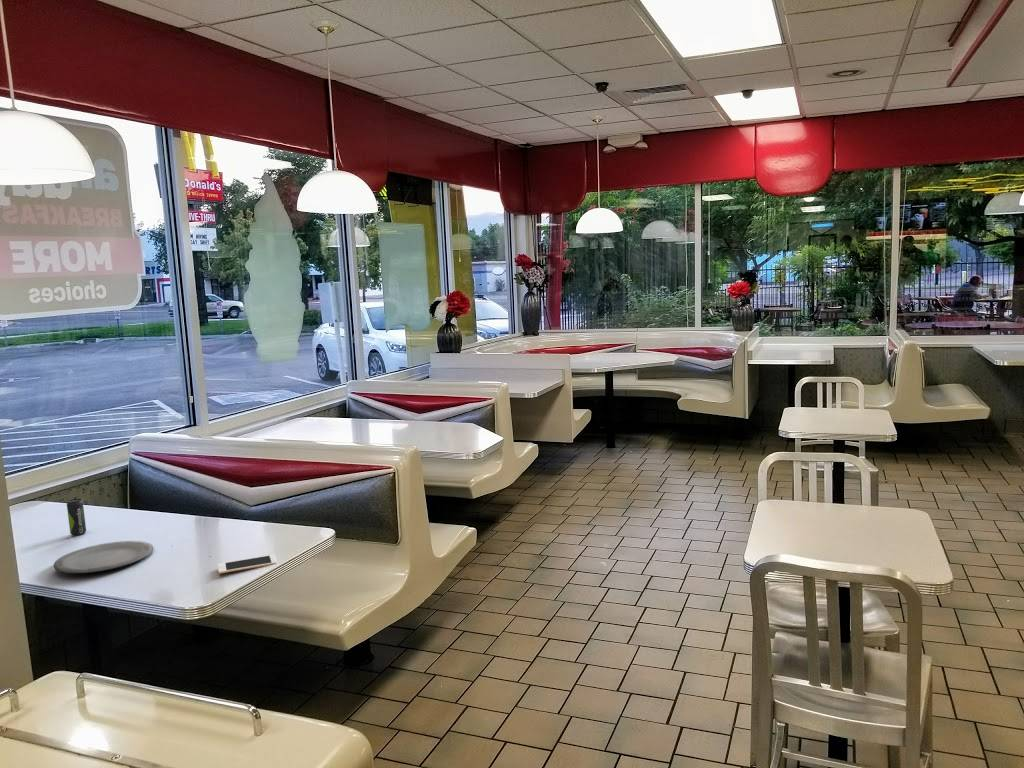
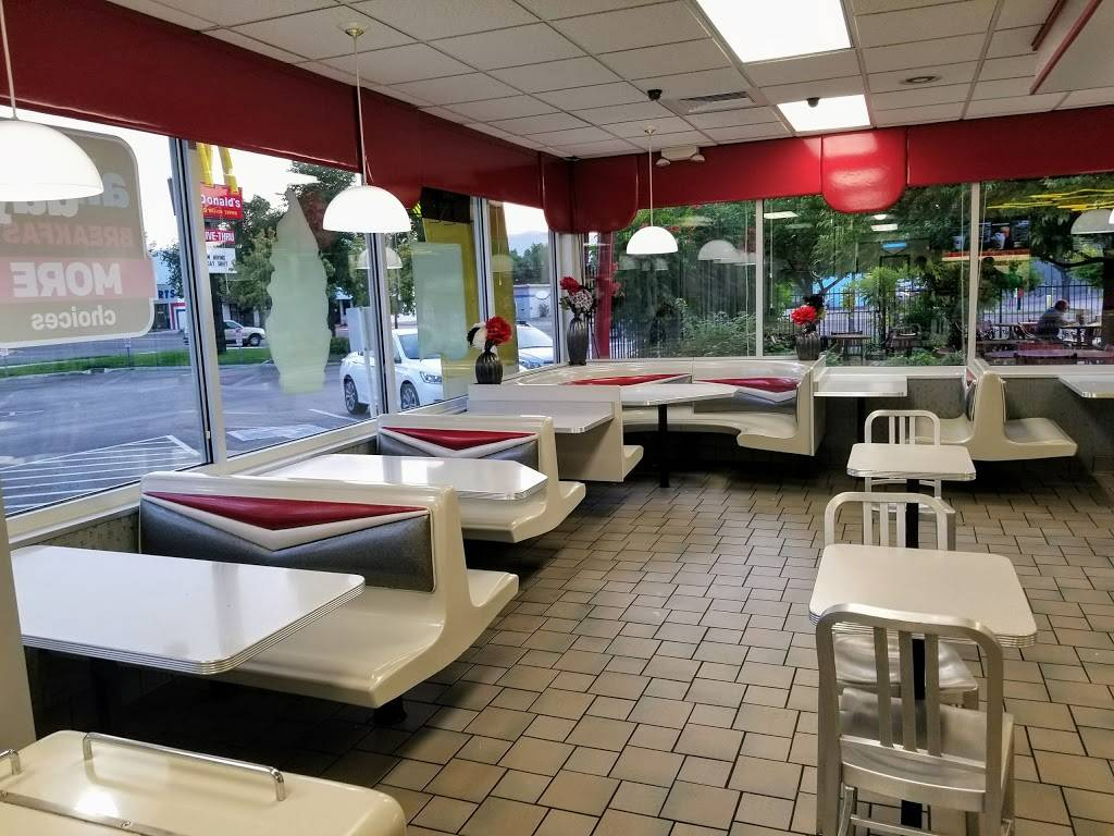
- cell phone (247, 563)
- beverage can (76, 517)
- plate (104, 557)
